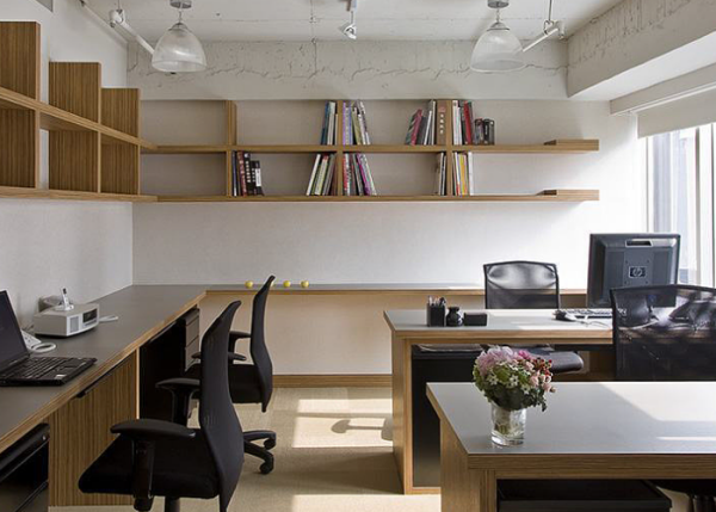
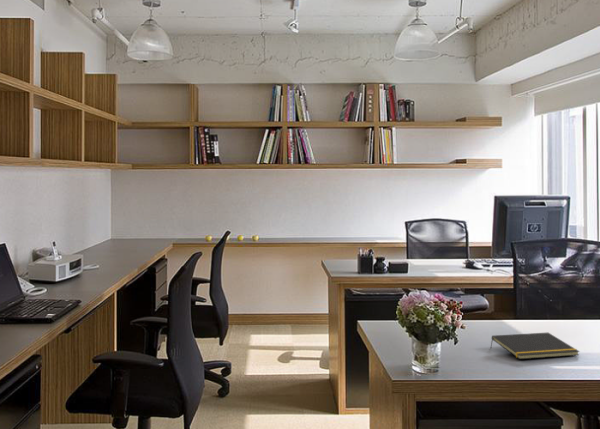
+ notepad (534, 345)
